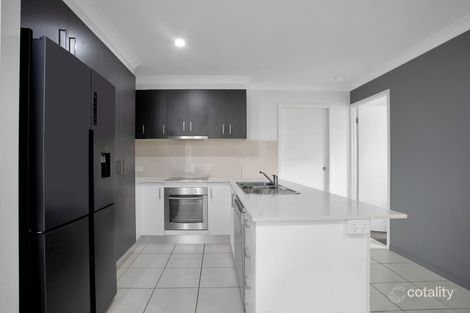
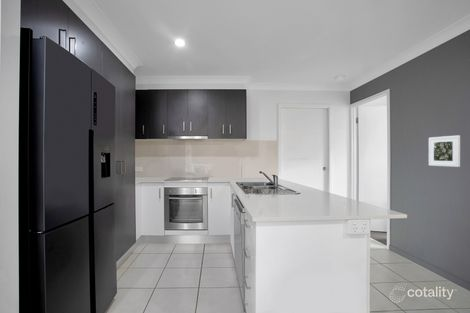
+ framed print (443, 151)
